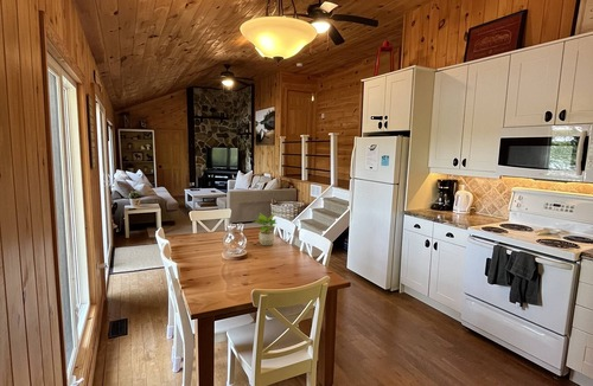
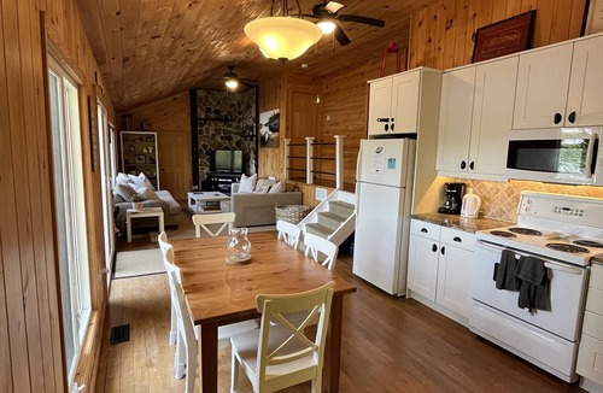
- potted plant (263, 229)
